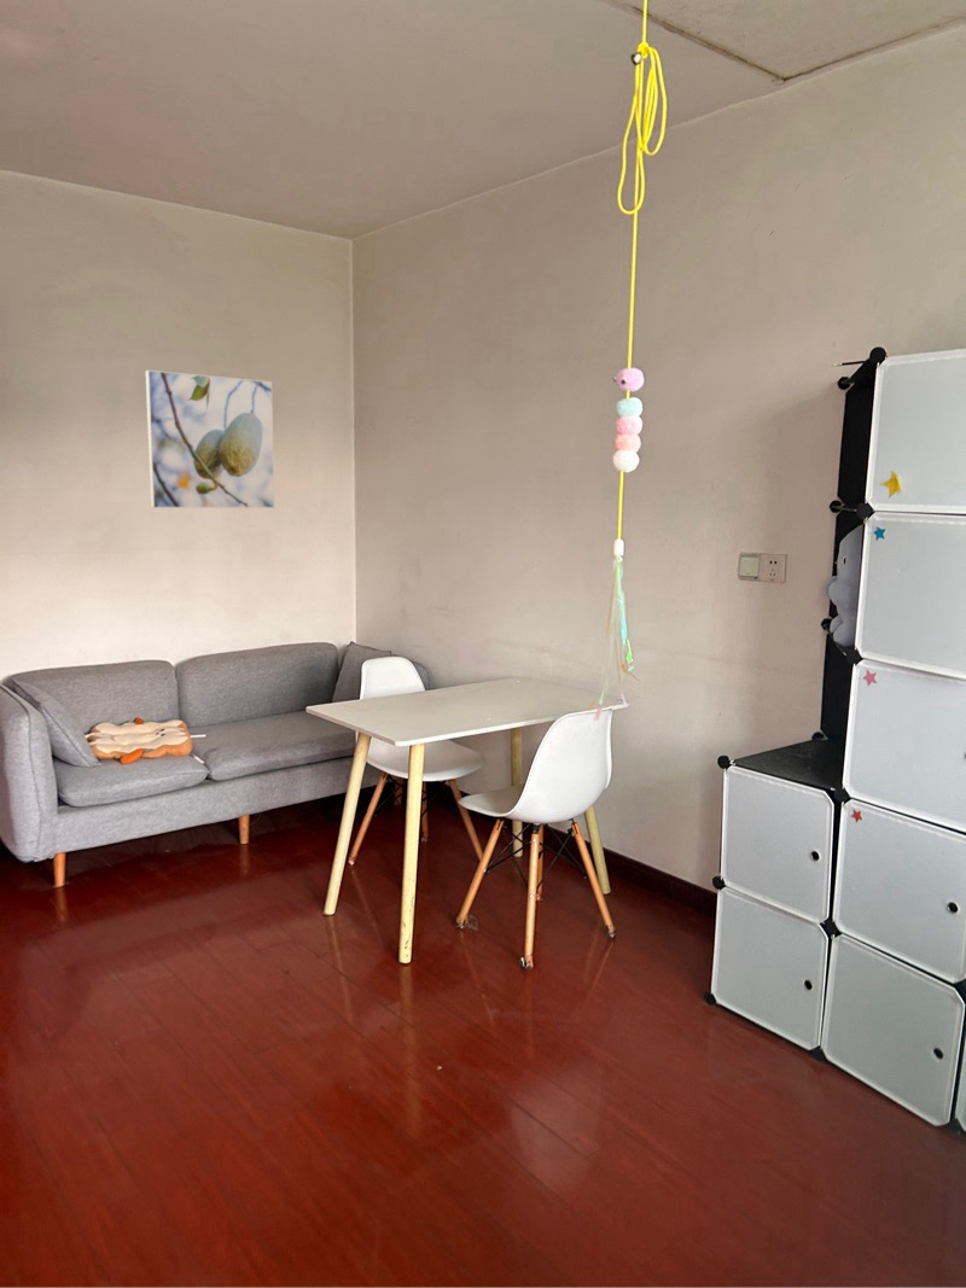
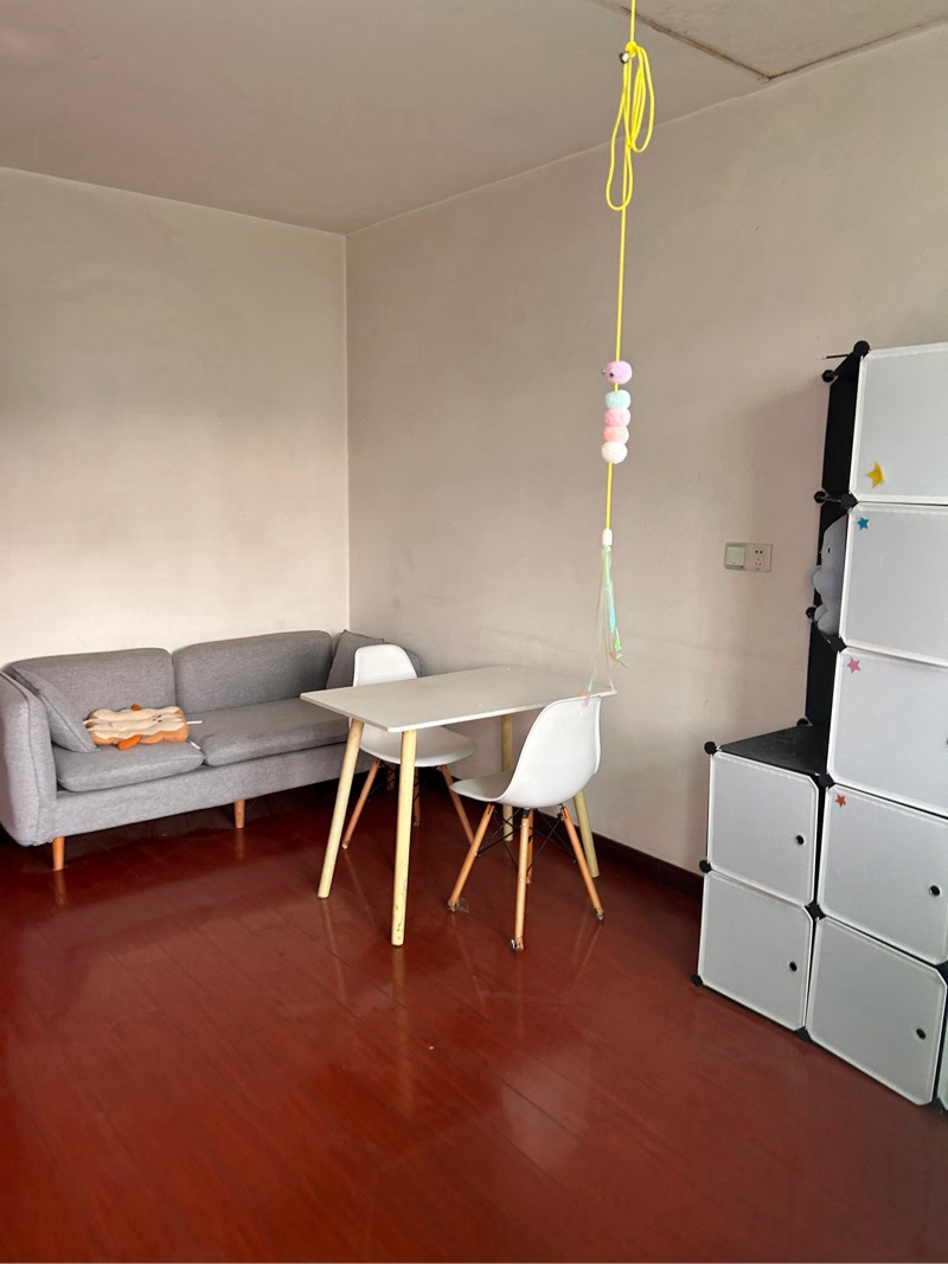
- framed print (213, 442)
